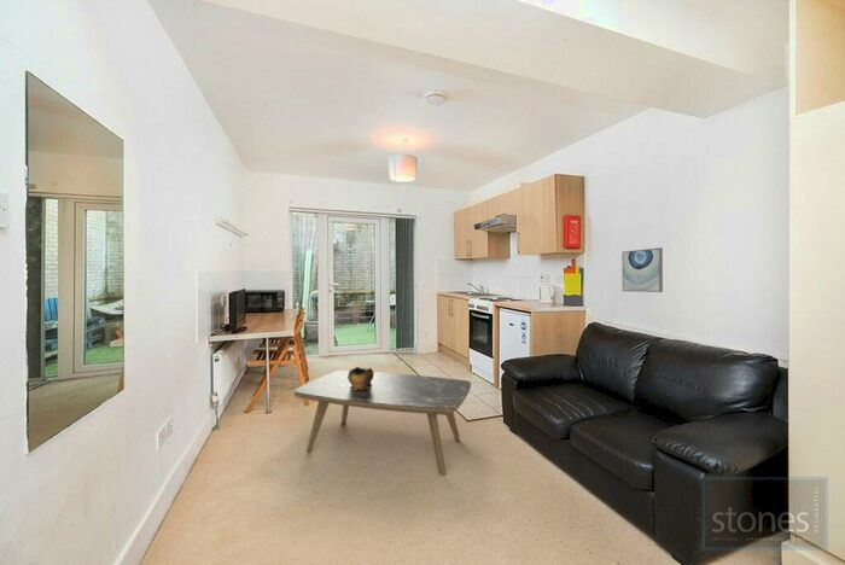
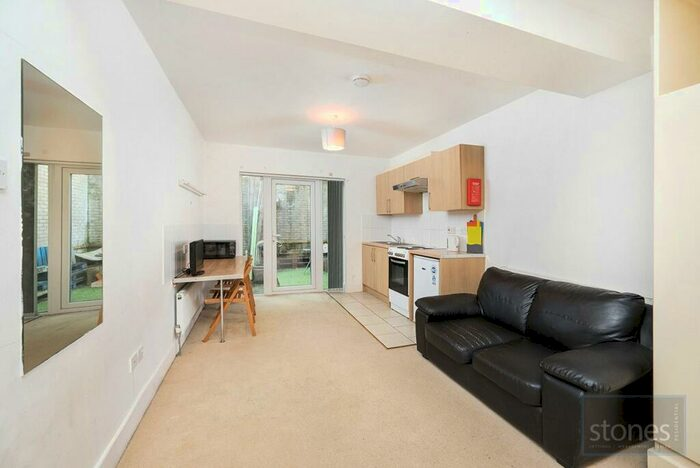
- coffee table (385, 409)
- wall art (641, 270)
- decorative bowl (361, 375)
